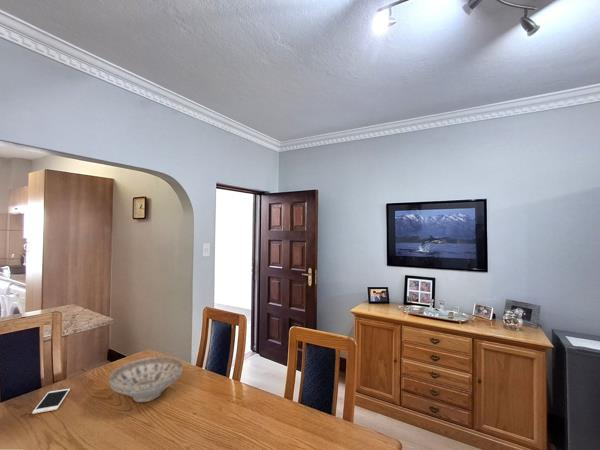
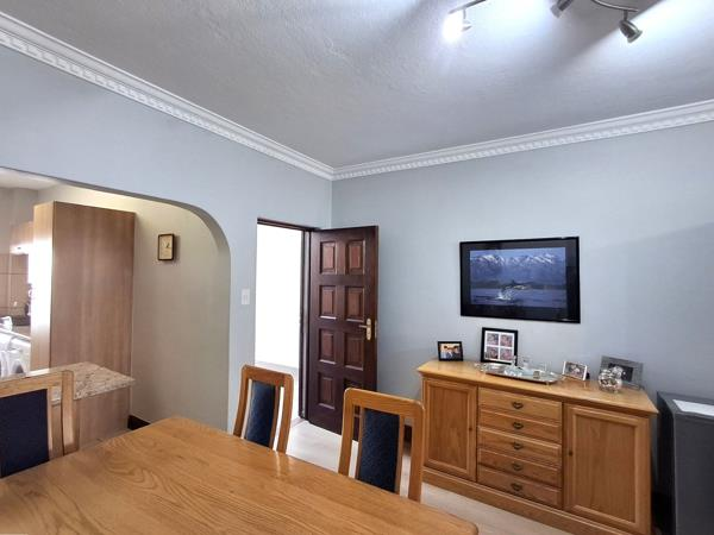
- decorative bowl (147, 382)
- cell phone (52, 400)
